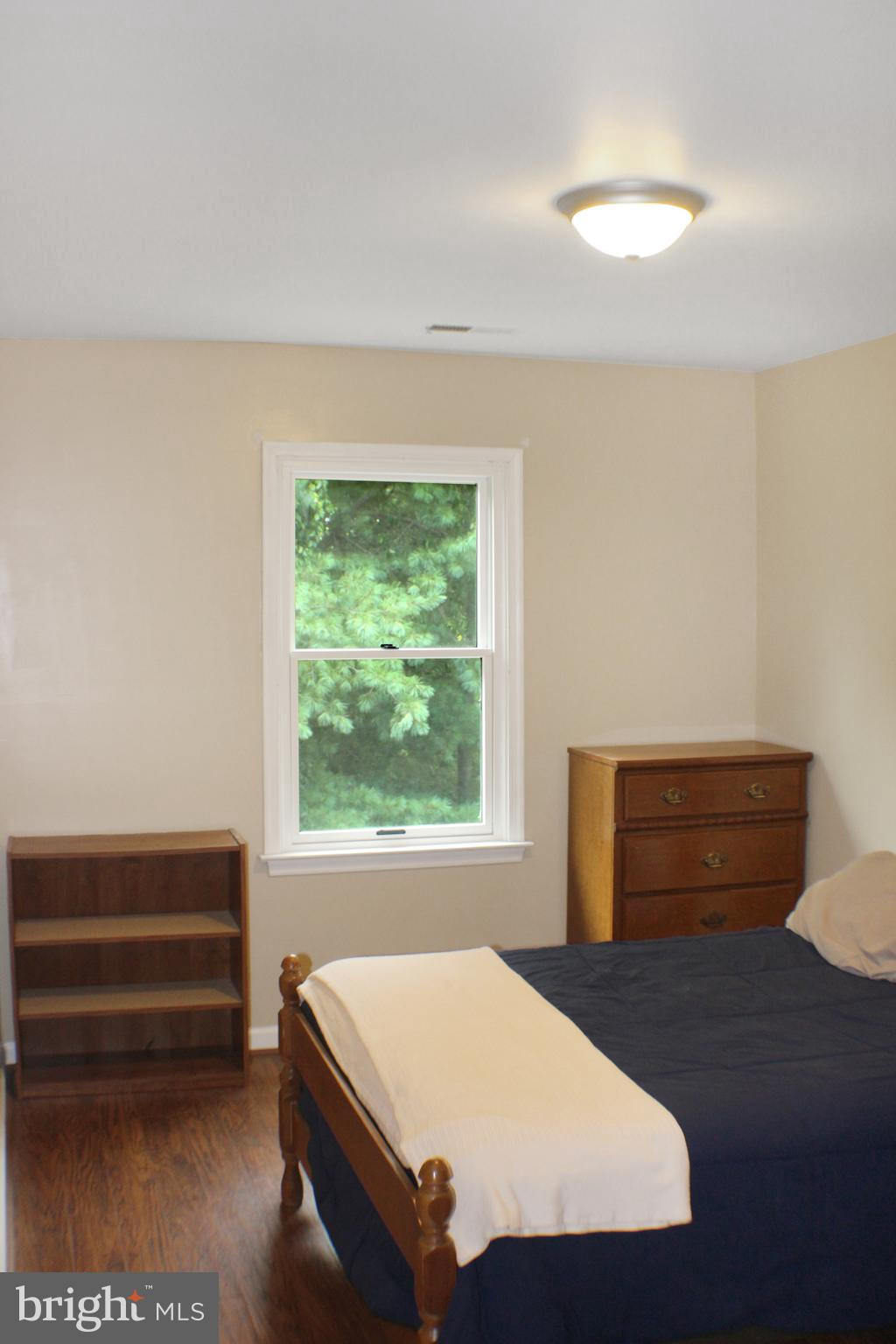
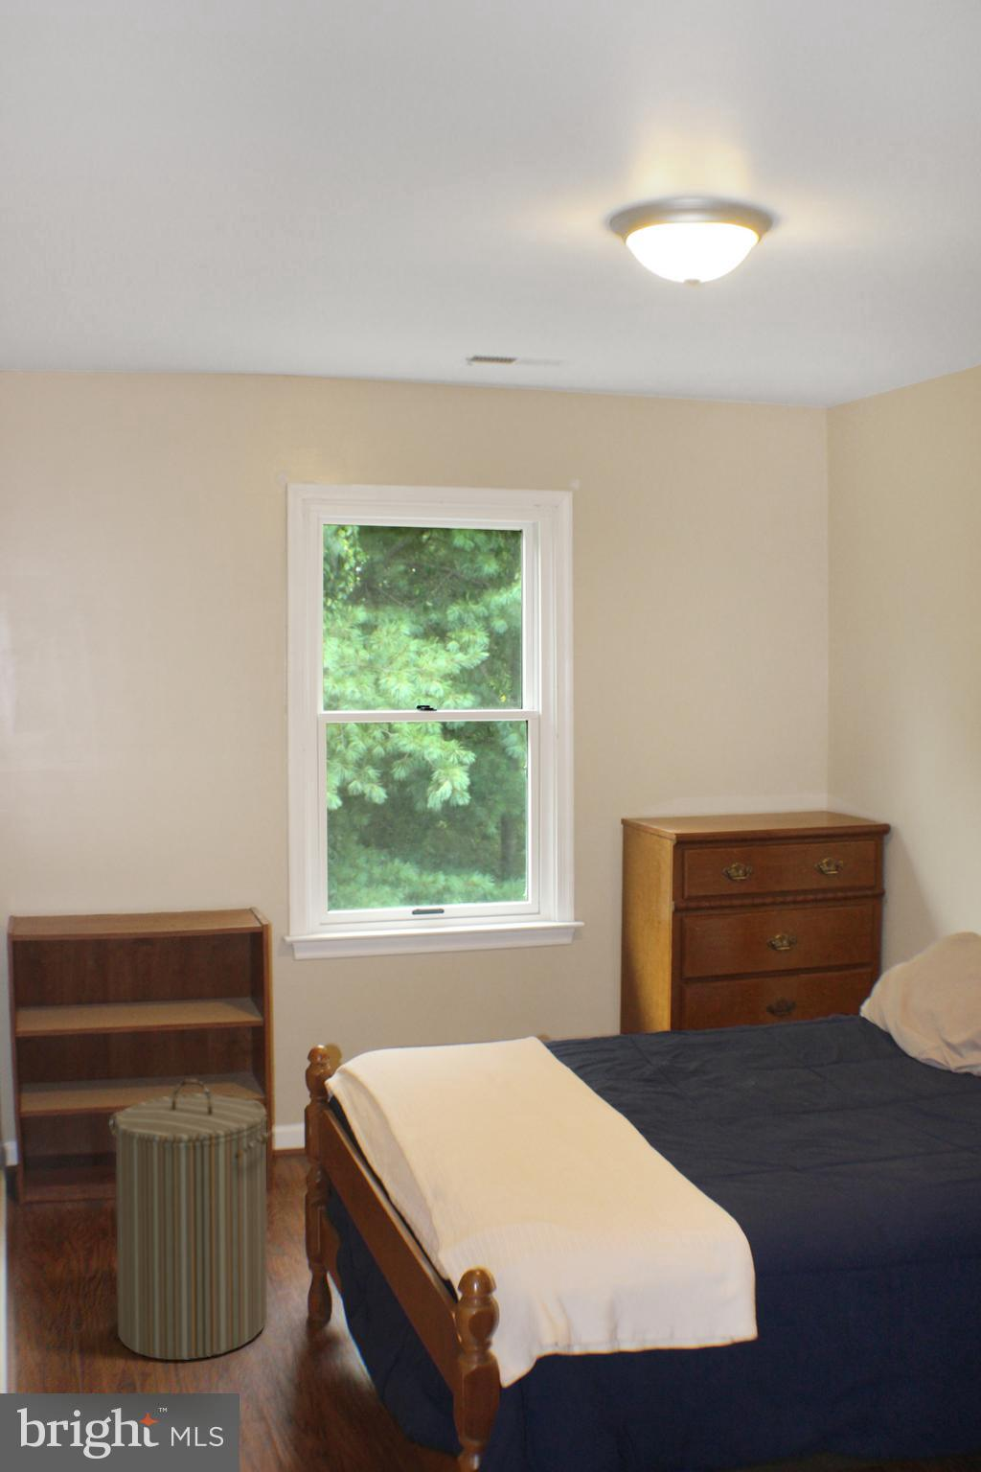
+ laundry hamper (192, 1203)
